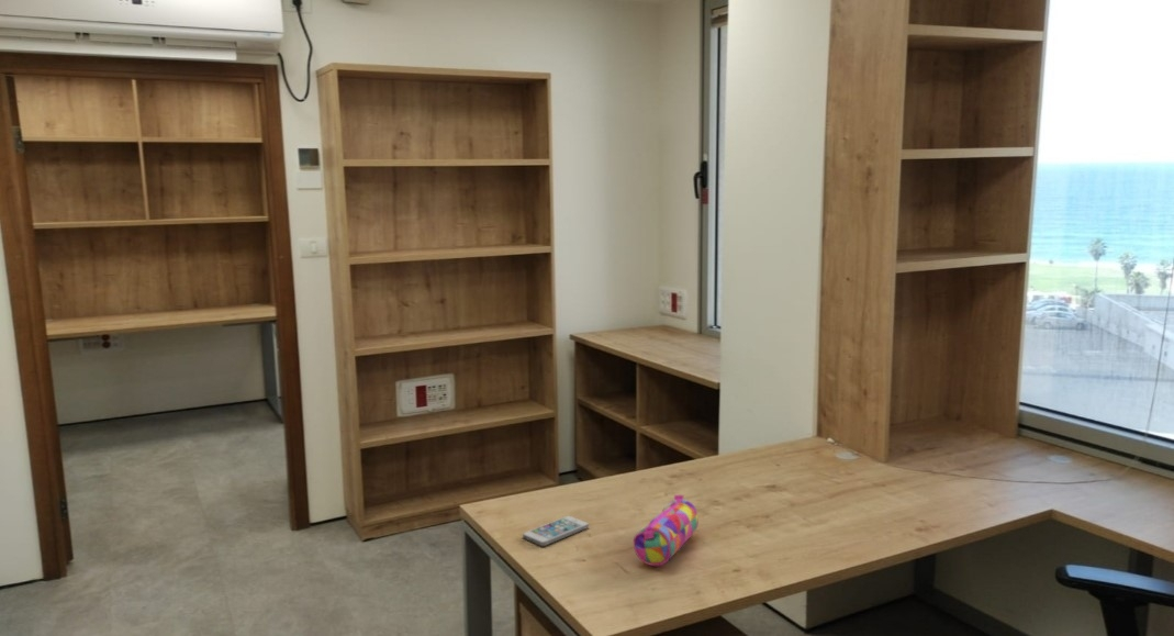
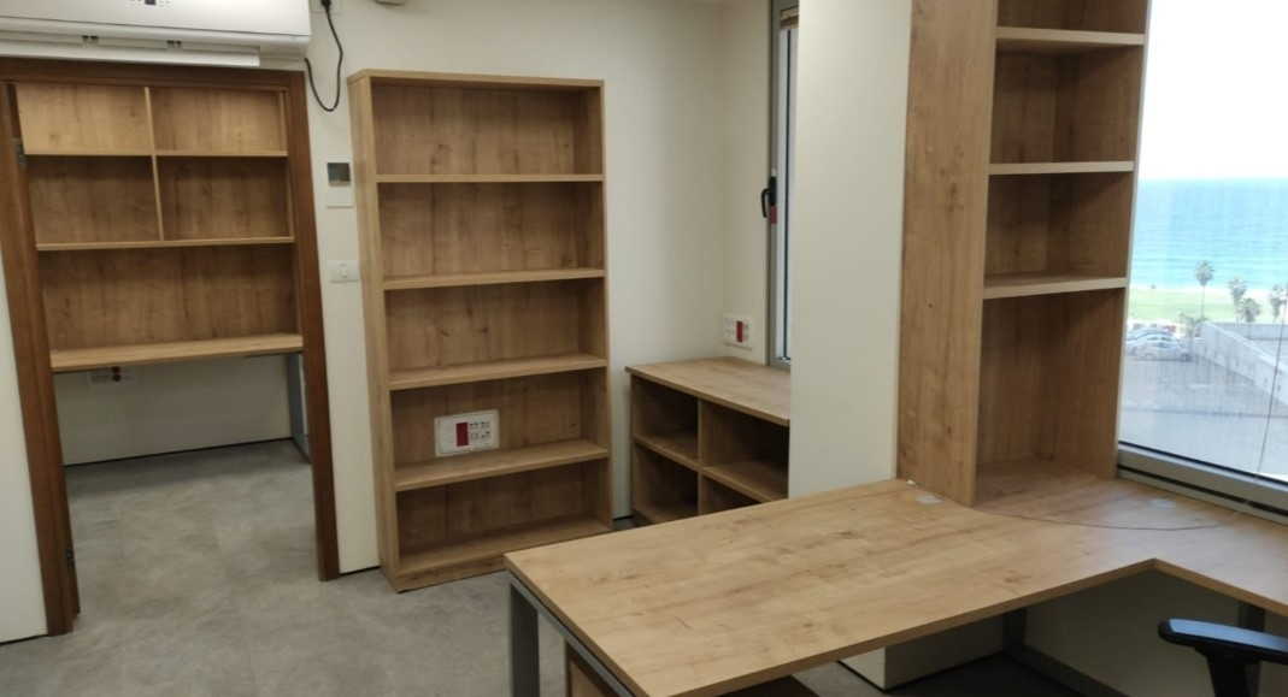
- pencil case (667, 529)
- smartphone (556, 529)
